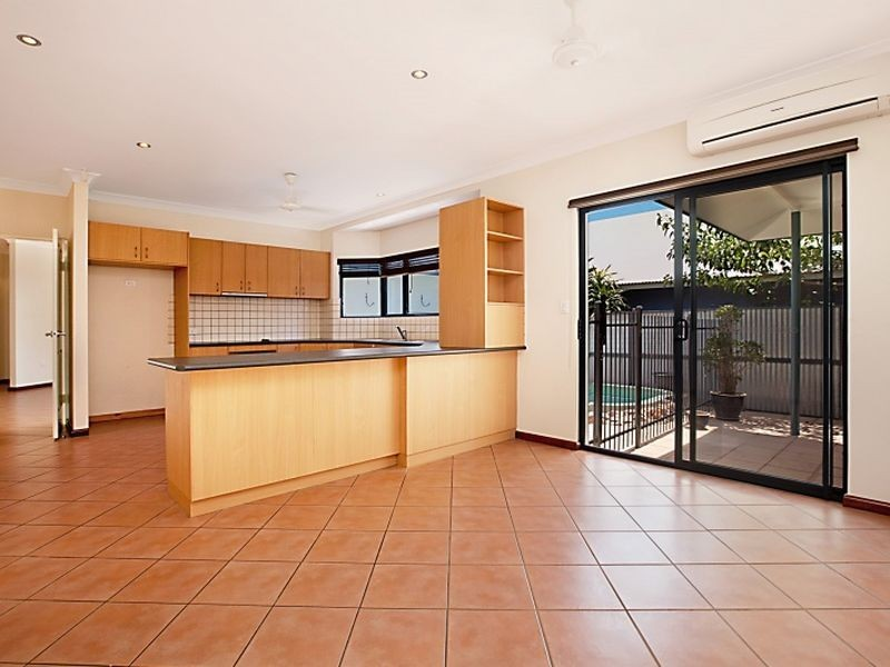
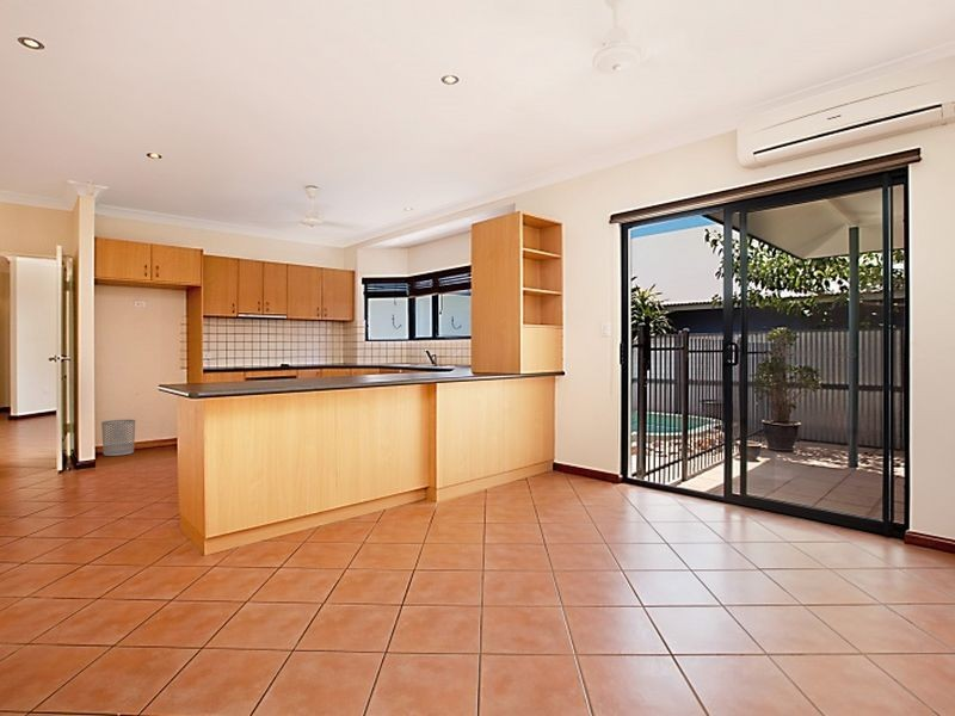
+ waste bin (118, 437)
